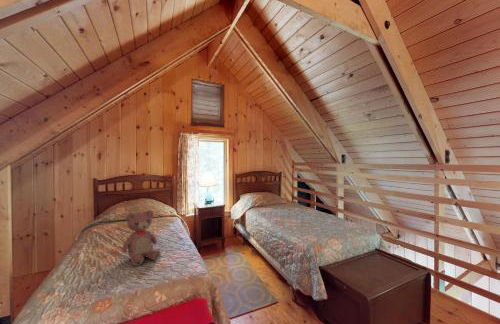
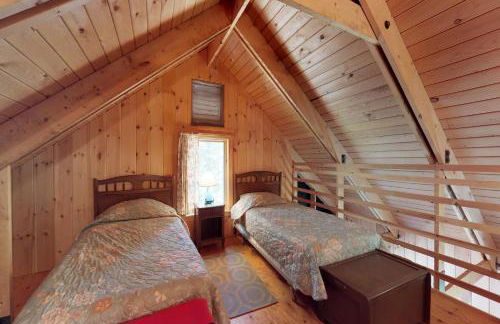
- teddy bear (142, 235)
